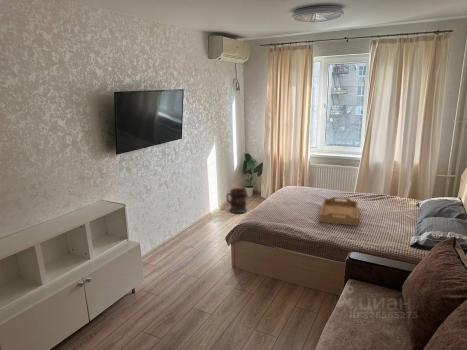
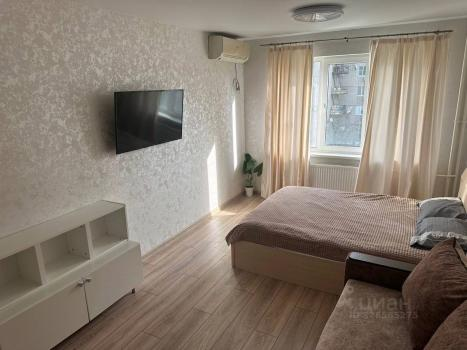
- wooden barrel (236, 200)
- serving tray (339, 209)
